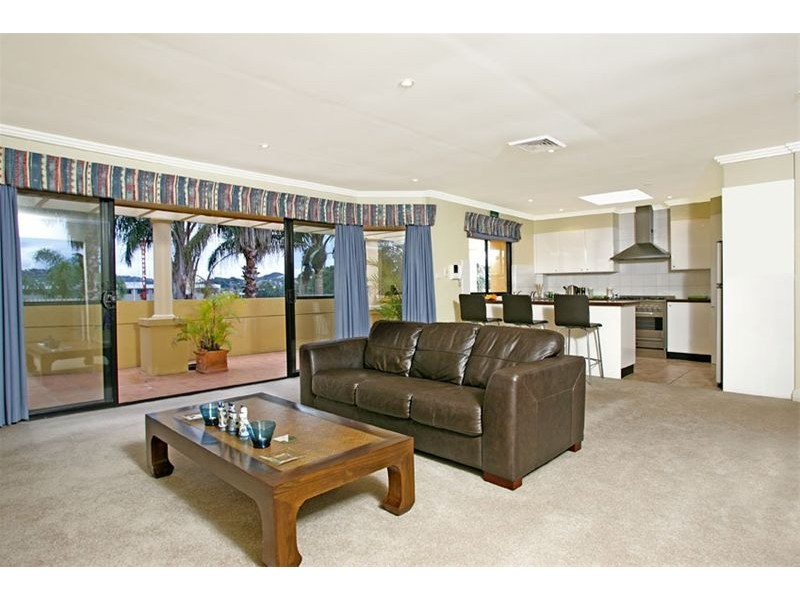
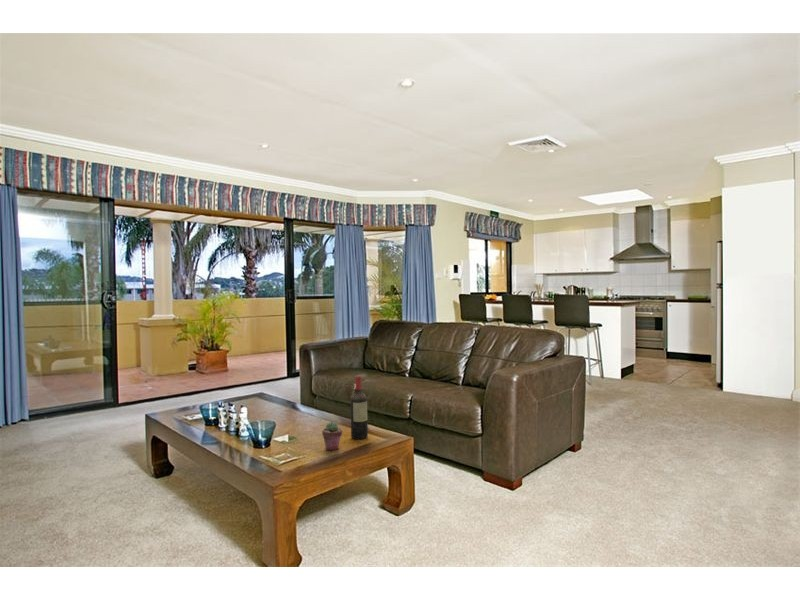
+ potted succulent (332, 435)
+ wine bottle (358, 406)
